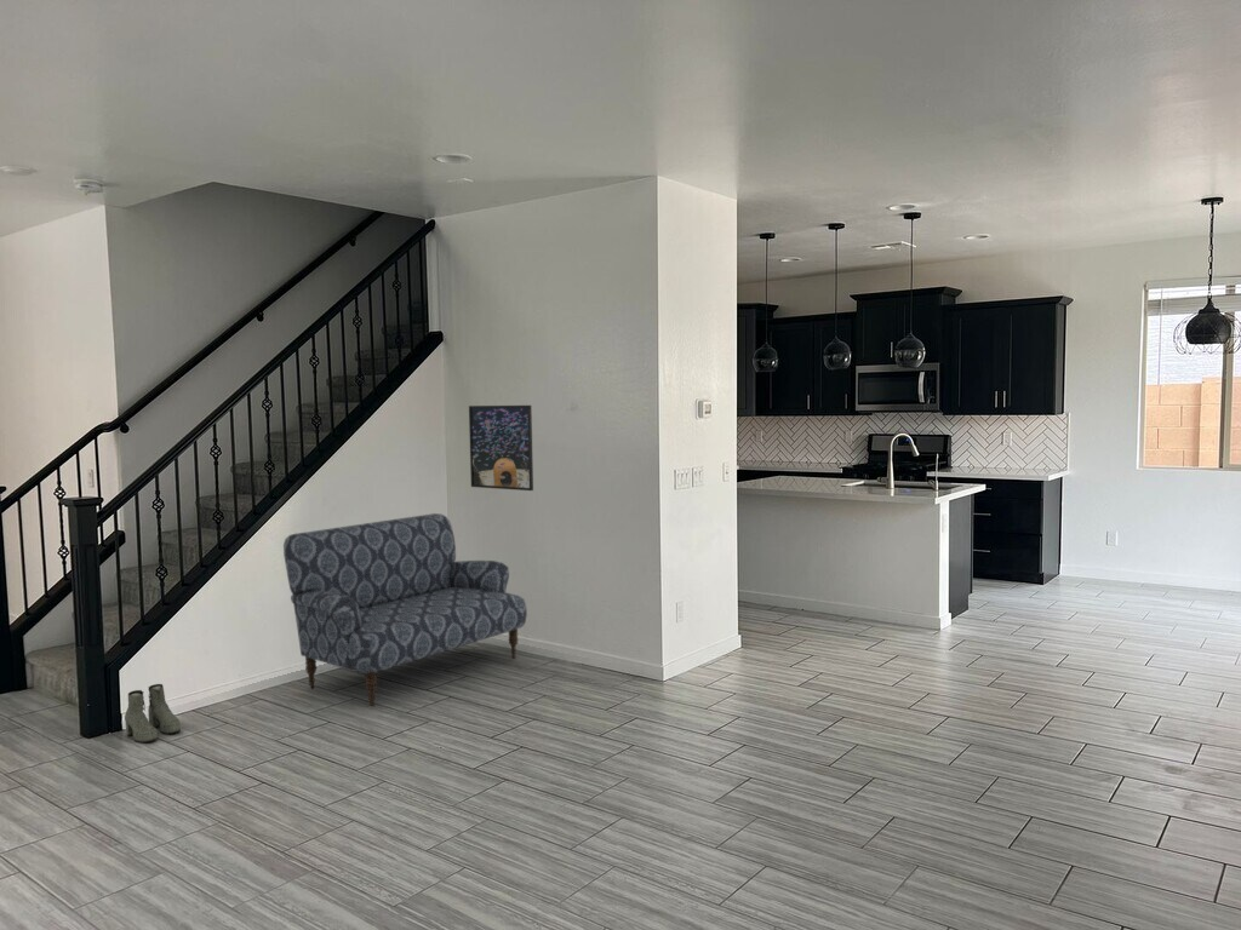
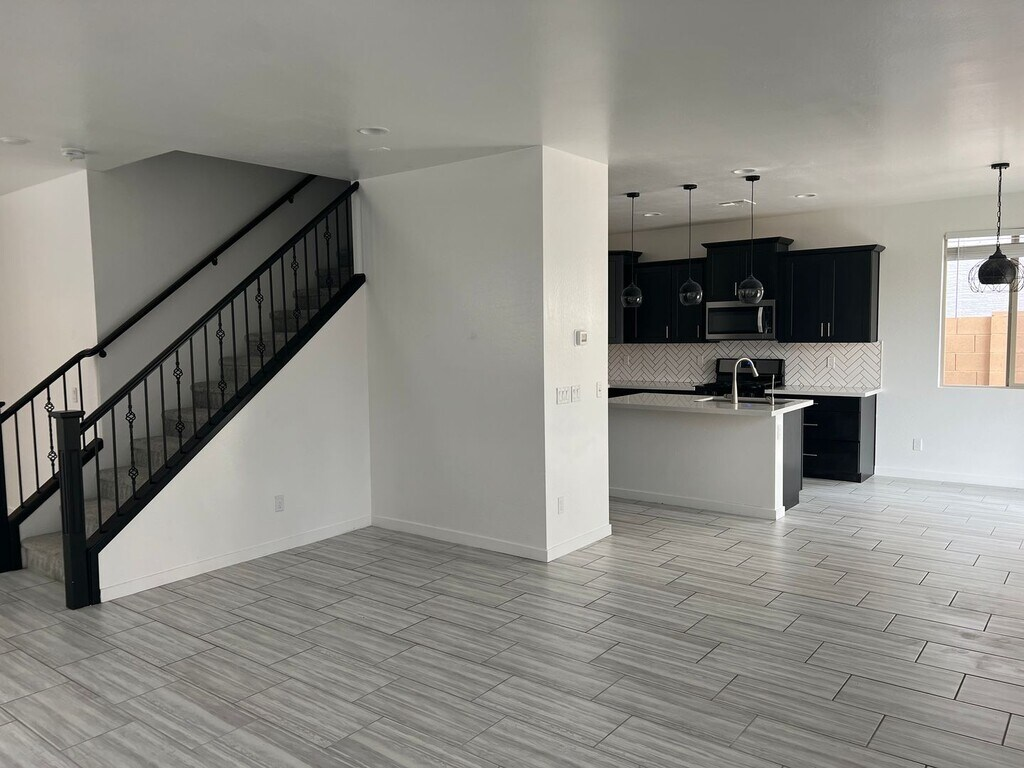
- sofa (411, 599)
- boots (151, 711)
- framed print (499, 447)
